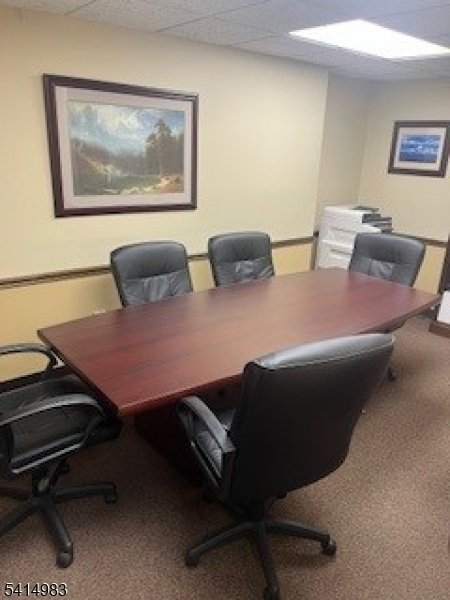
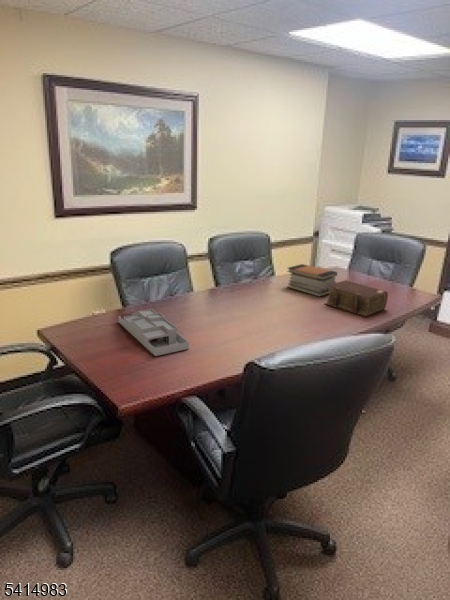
+ book stack (311, 280)
+ desk organizer (151, 326)
+ bible (355, 297)
